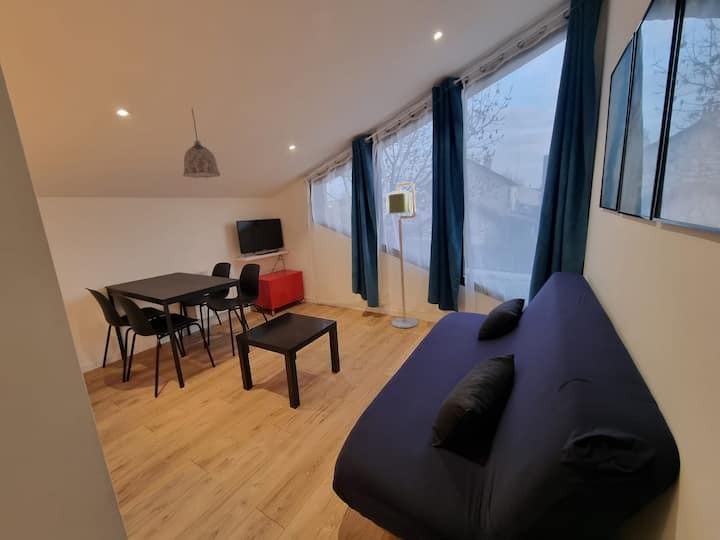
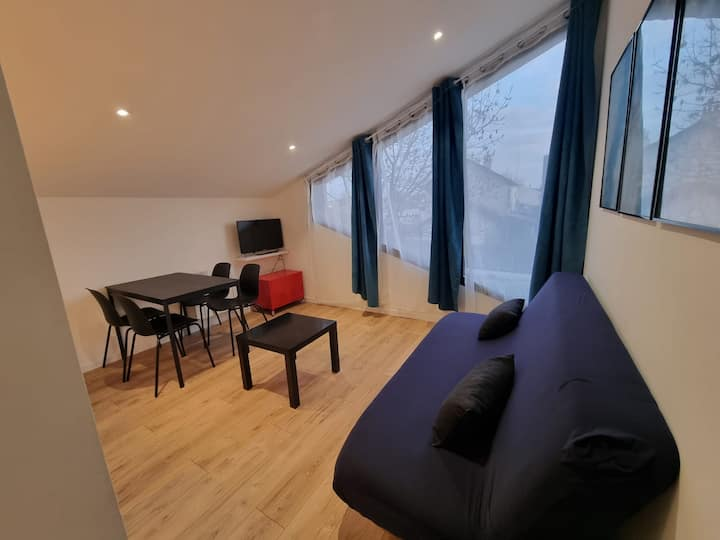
- pendant lamp (197, 142)
- floor lamp (402, 256)
